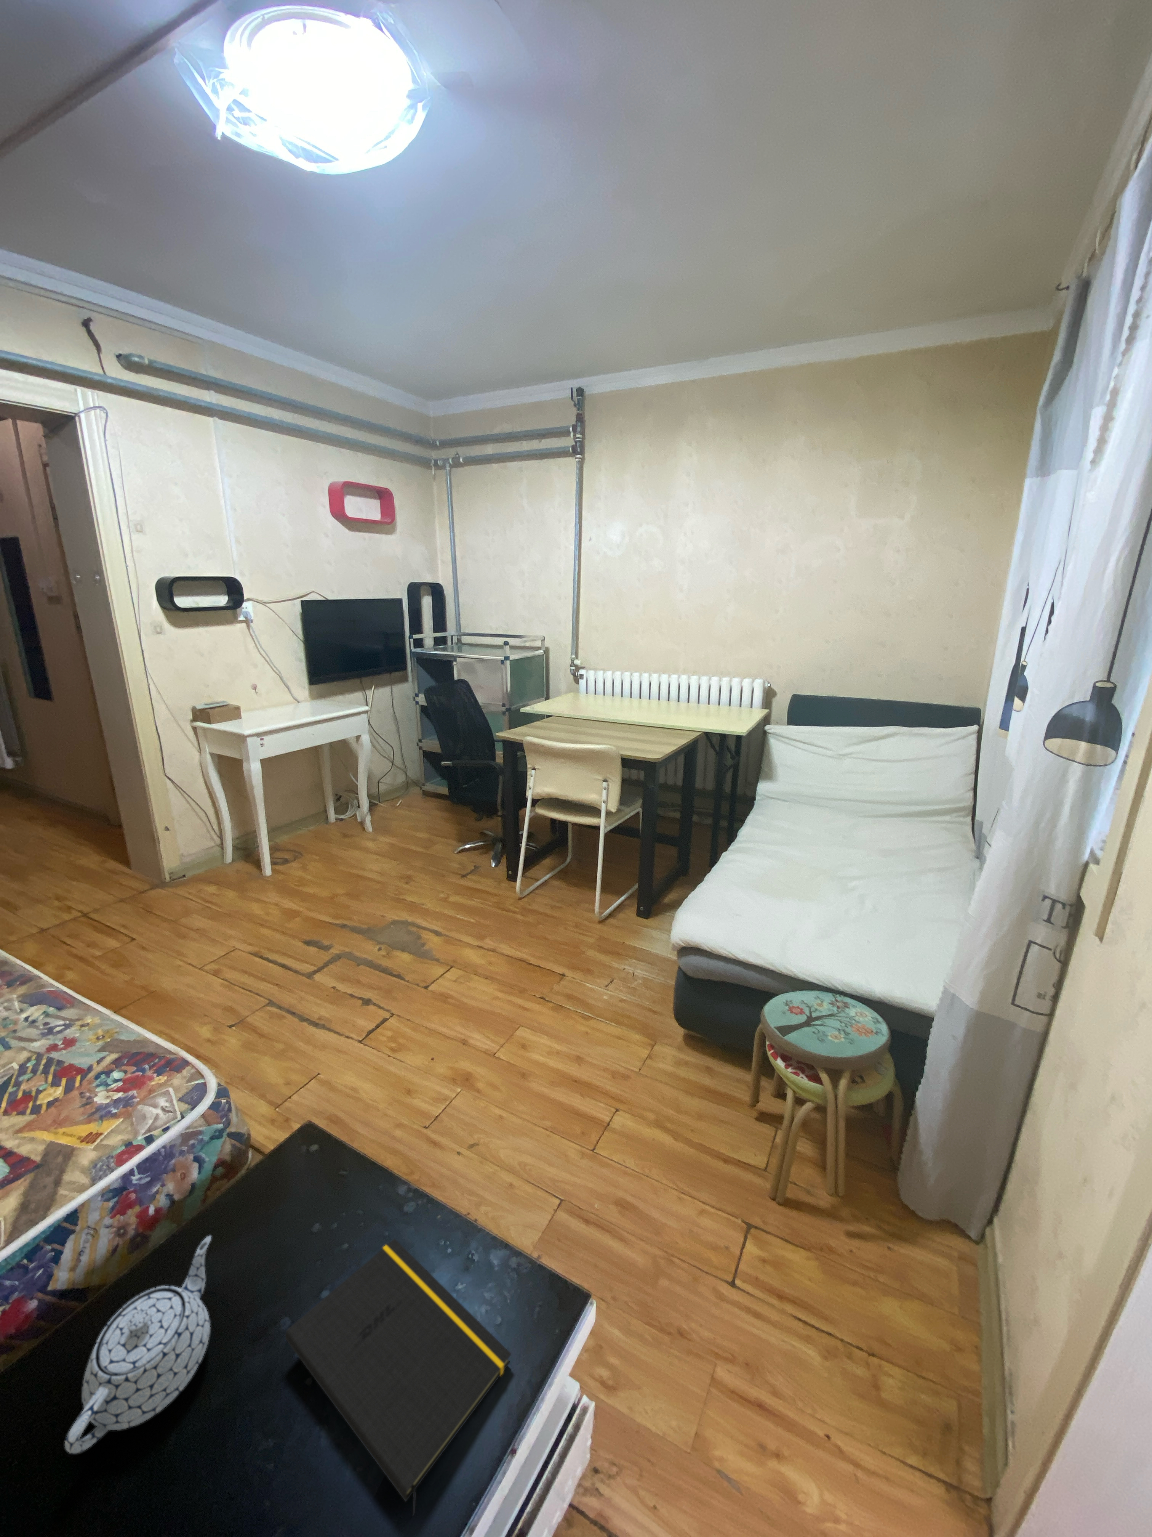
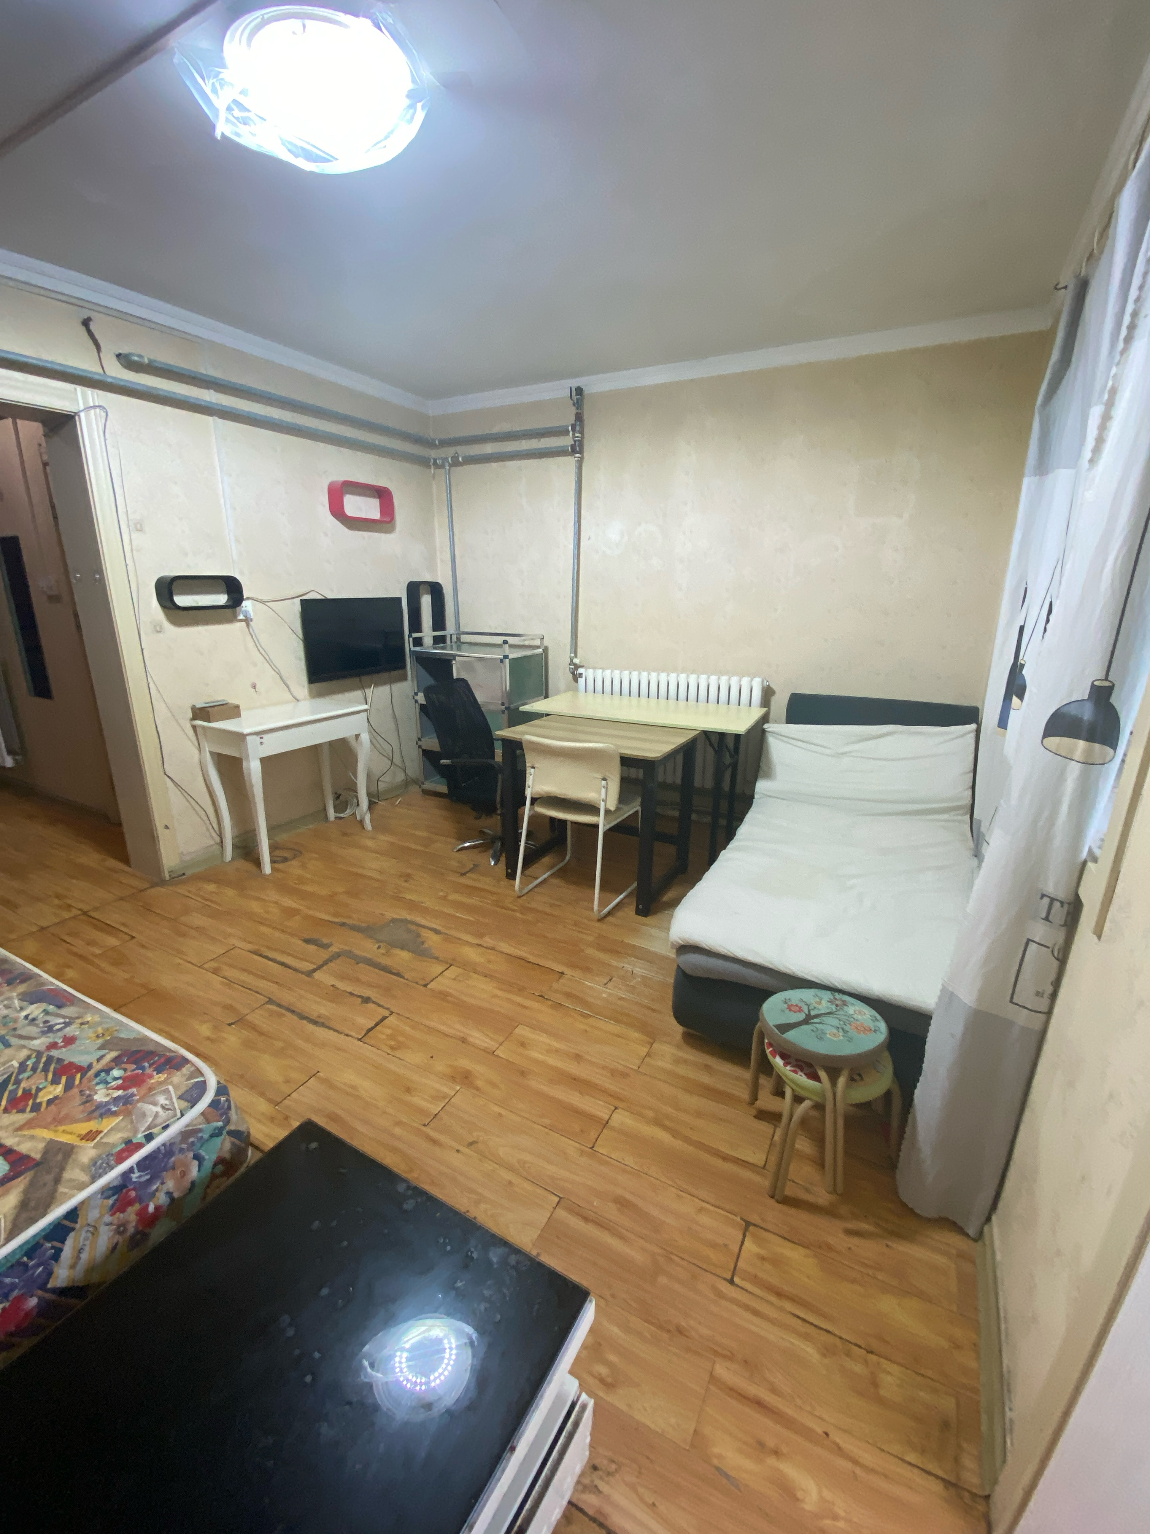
- notepad (399, 1347)
- teapot (151, 1339)
